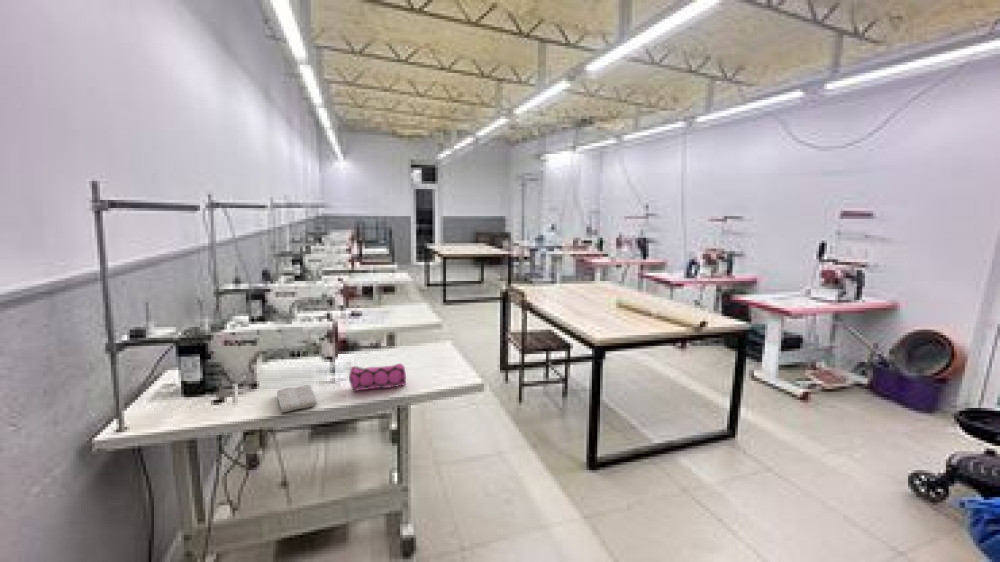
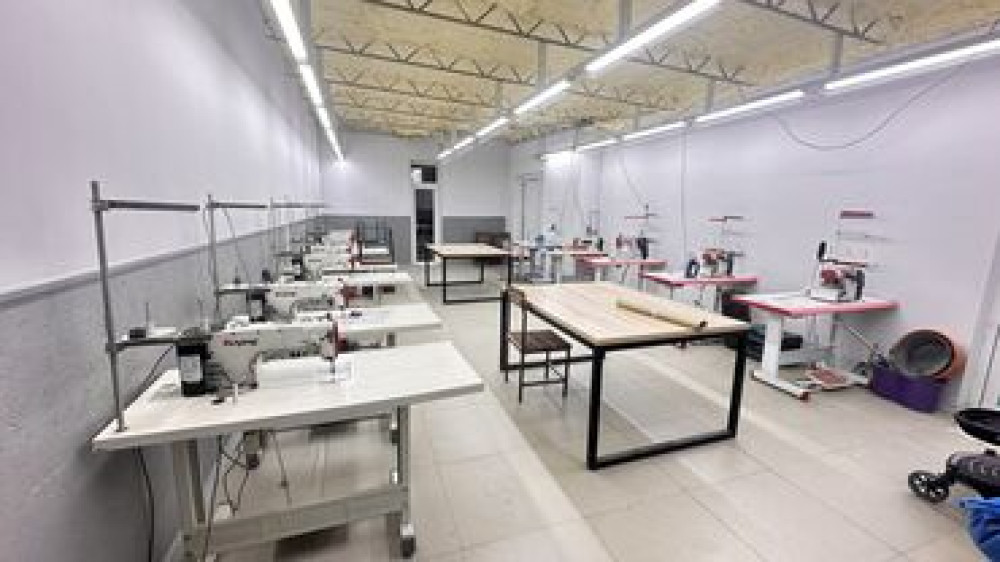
- pencil case (378, 375)
- washcloth (296, 397)
